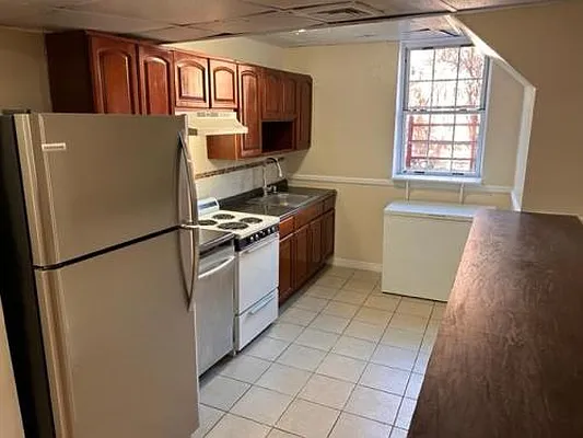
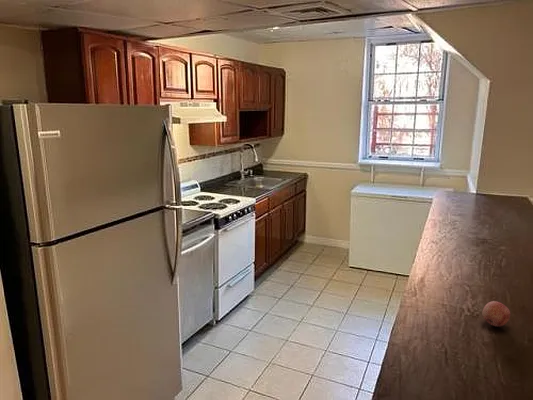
+ fruit (496, 313)
